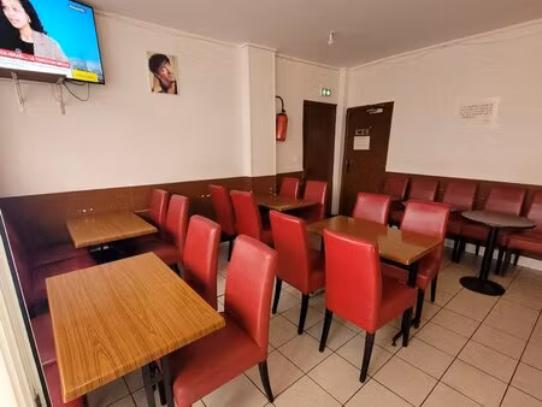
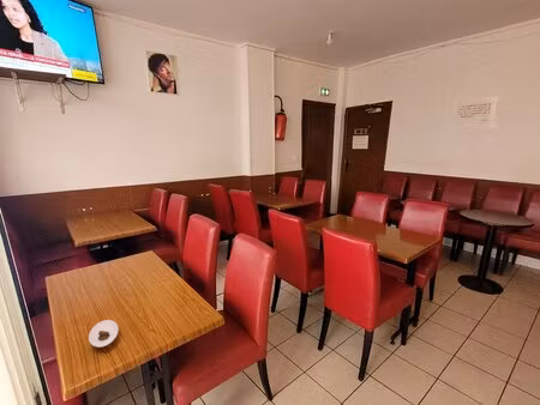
+ saucer (103, 334)
